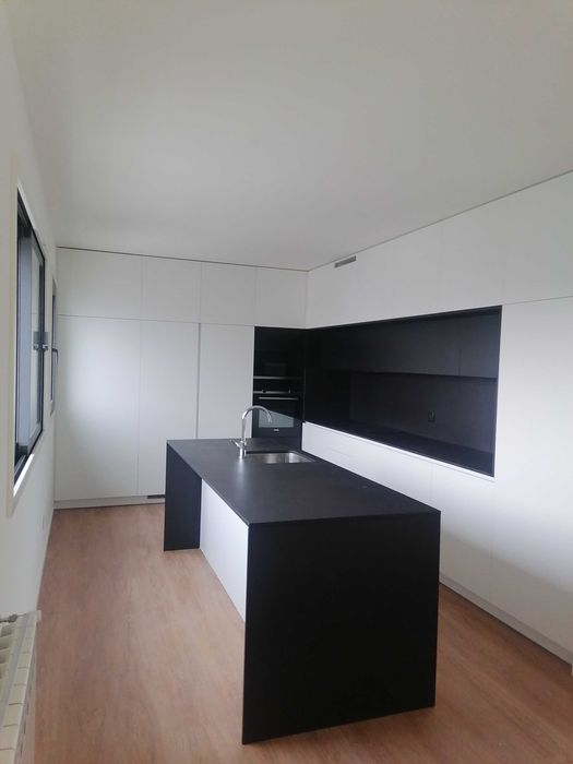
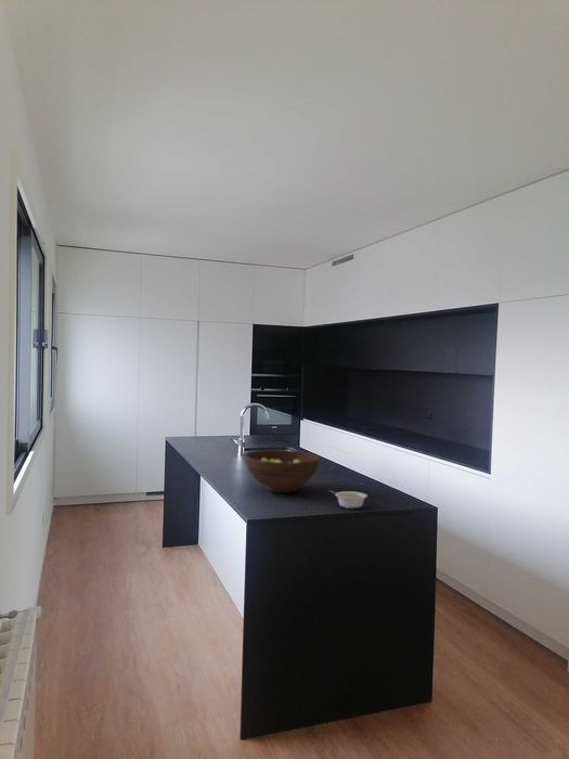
+ fruit bowl (282, 473)
+ legume (349, 499)
